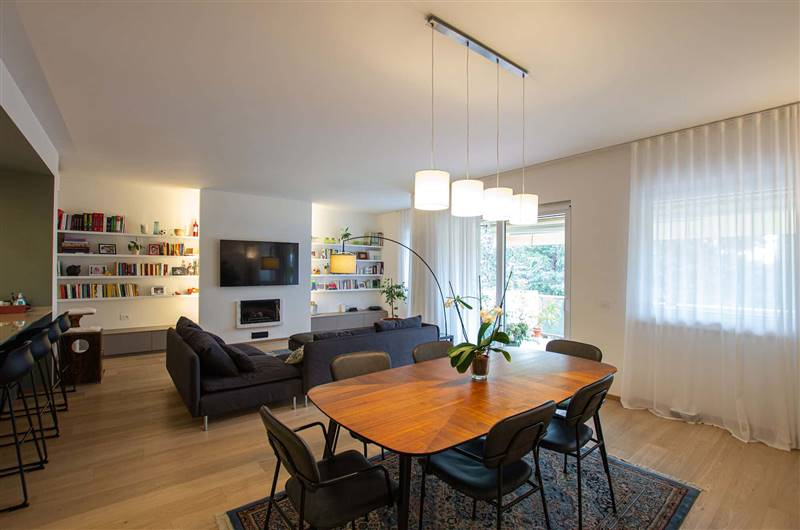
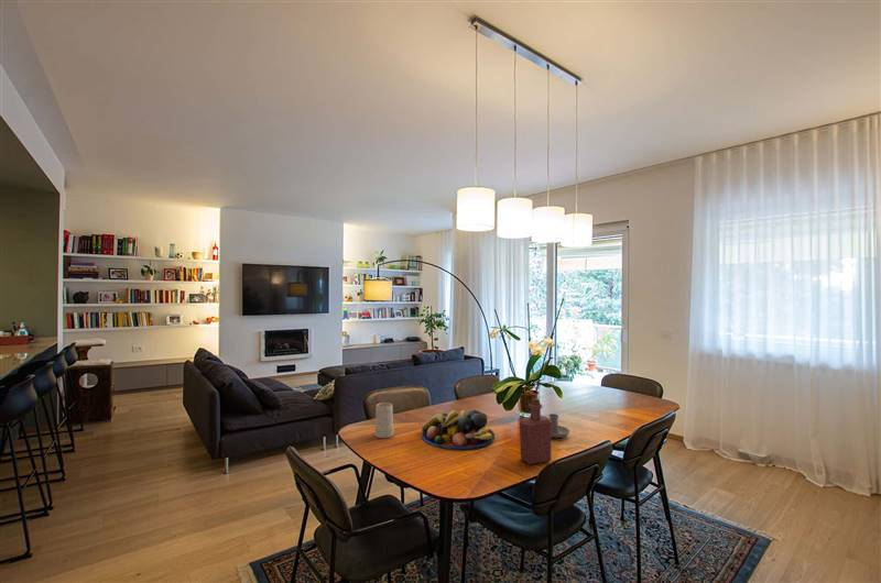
+ candle holder (552, 424)
+ bottle (535, 429)
+ fruit bowl (457, 422)
+ mug (382, 418)
